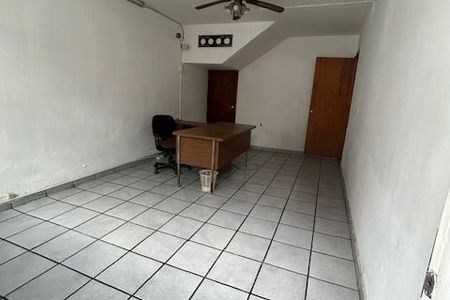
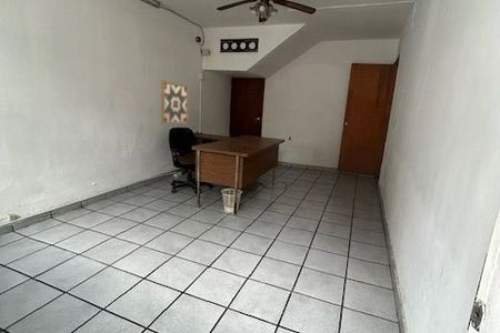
+ wall art (176, 103)
